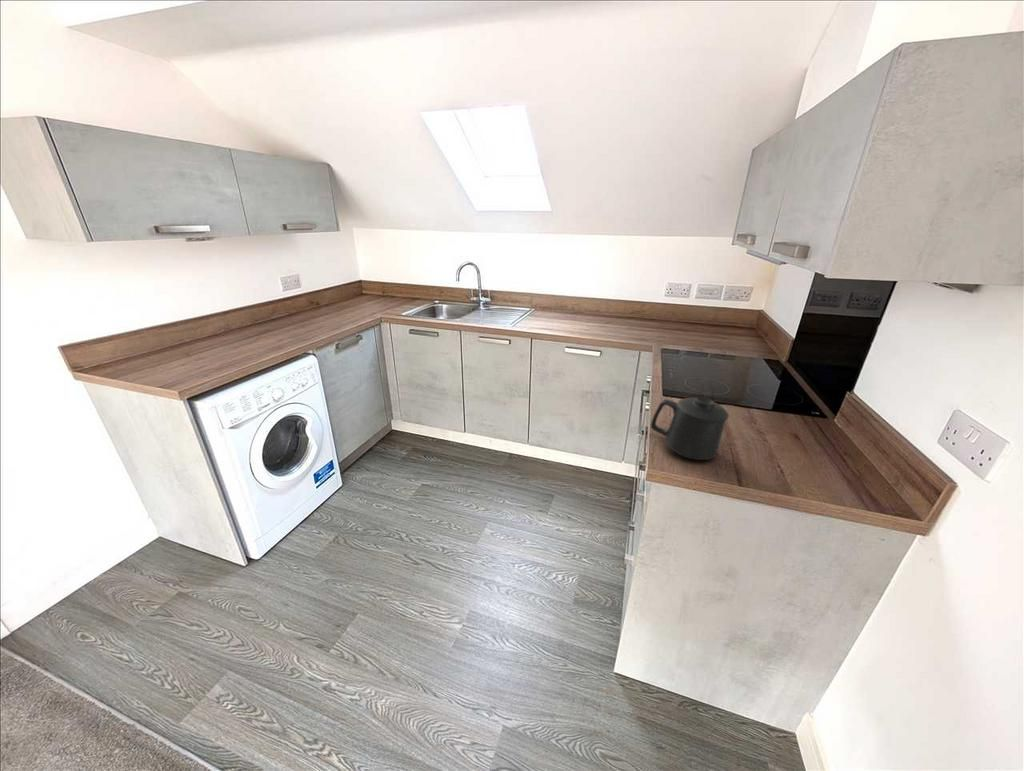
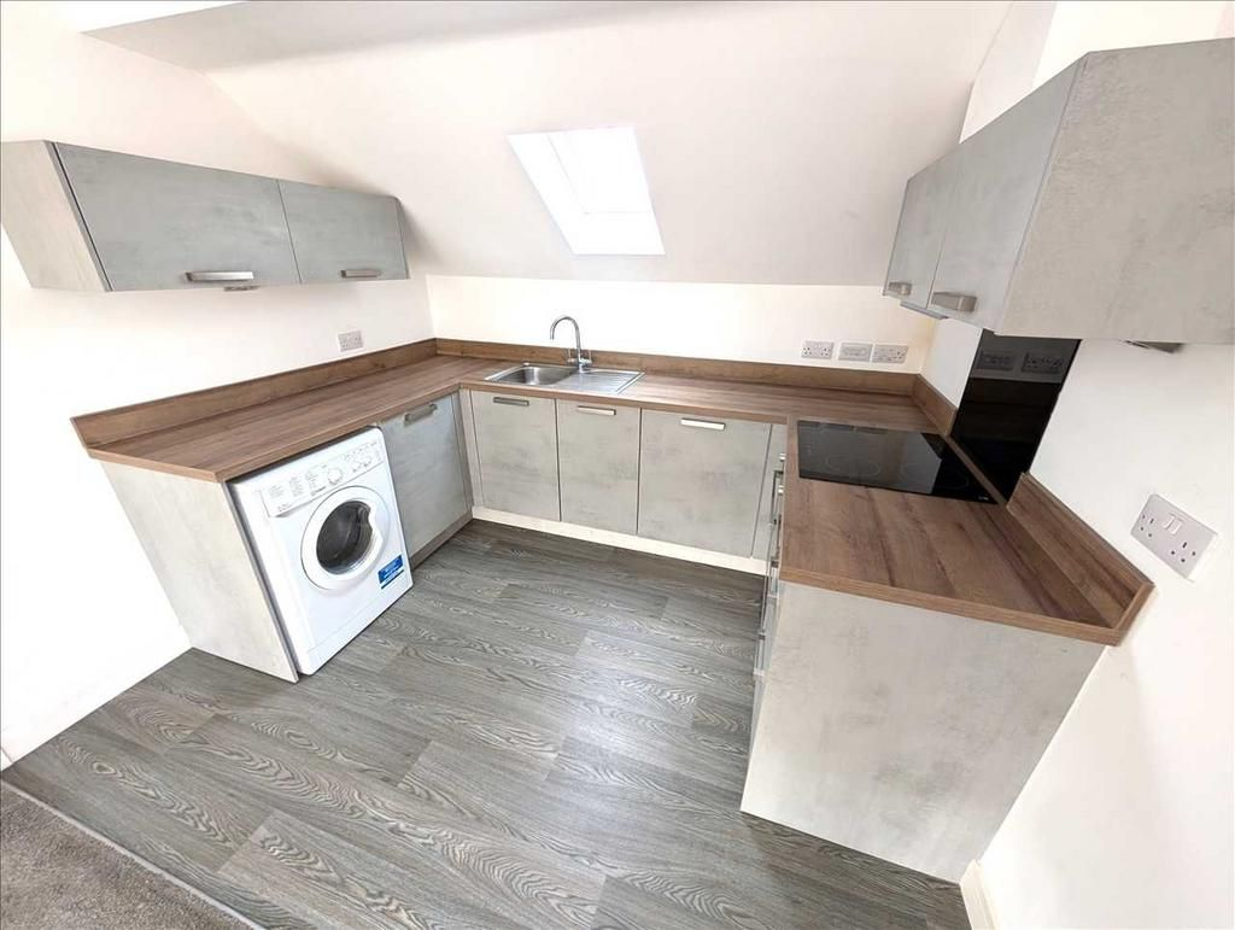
- mug (688, 425)
